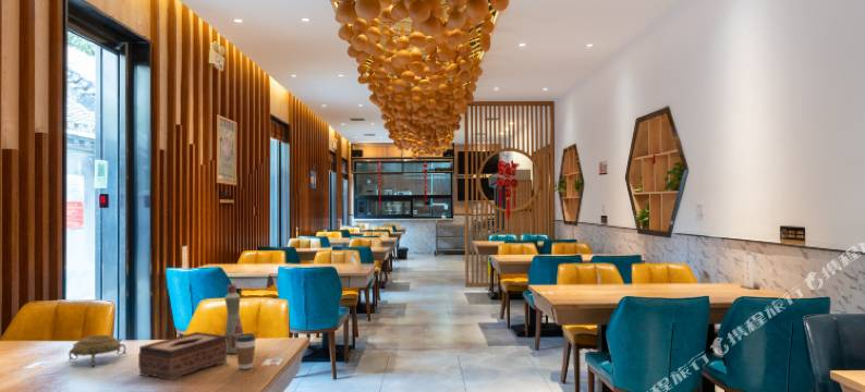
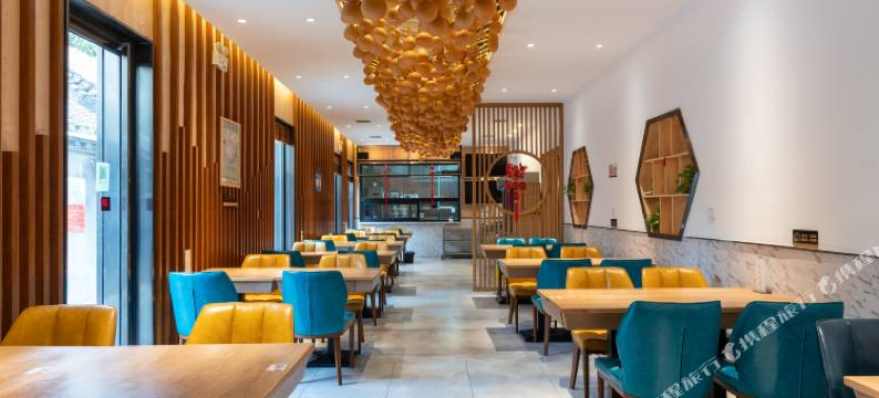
- decorative bowl (99, 350)
- bottle (234, 317)
- tissue box (184, 354)
- coffee cup (245, 351)
